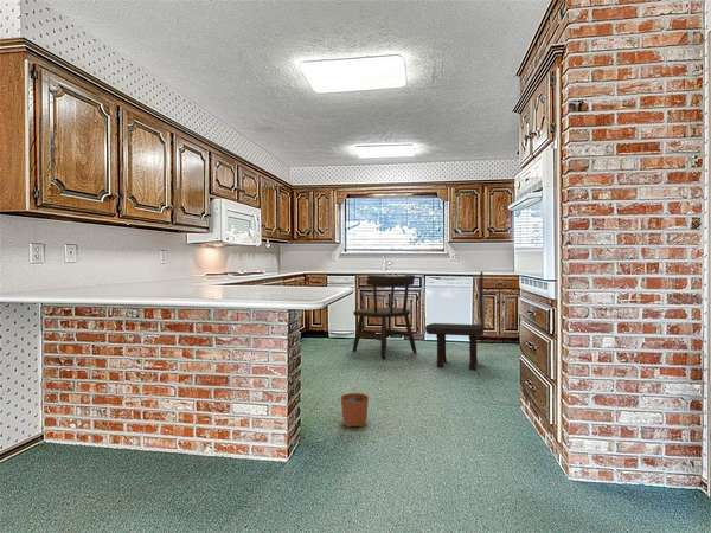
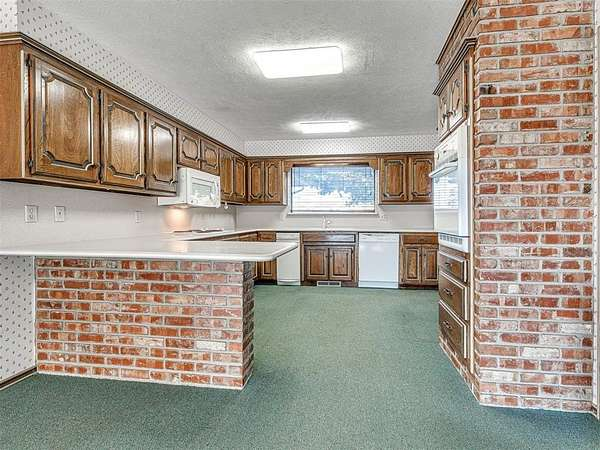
- dining chair (385, 313)
- dining chair (454, 323)
- plant pot (354, 403)
